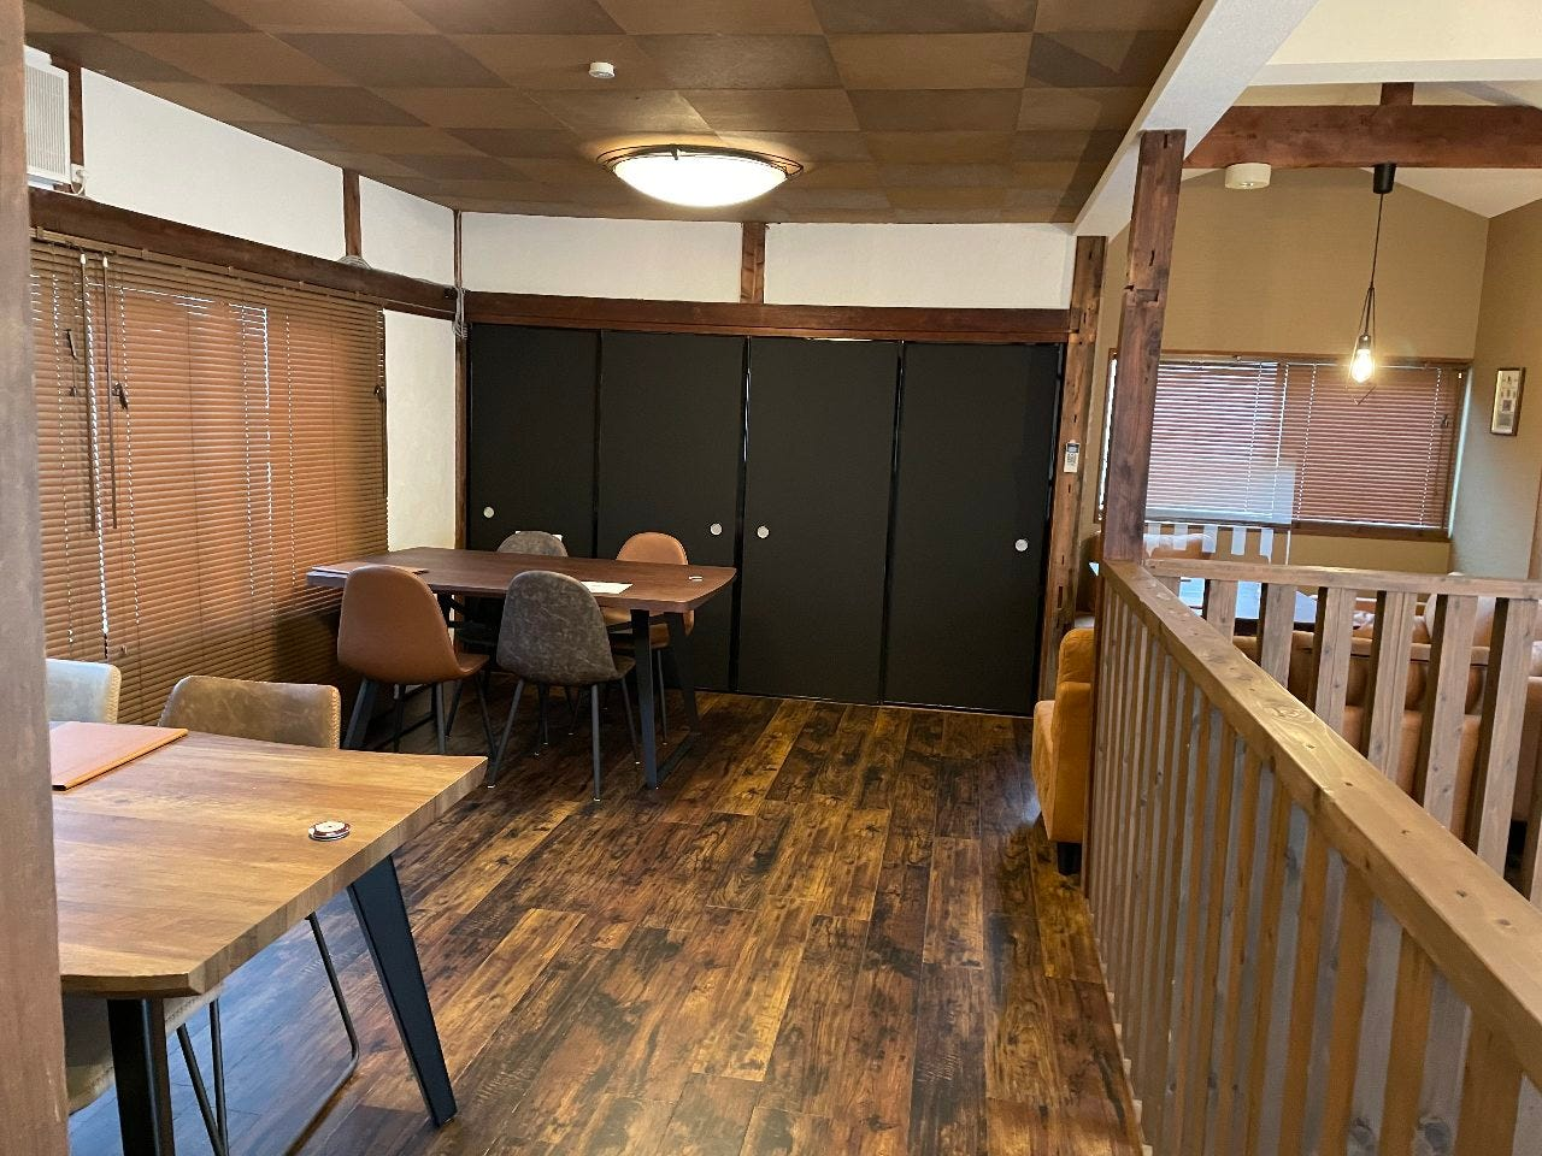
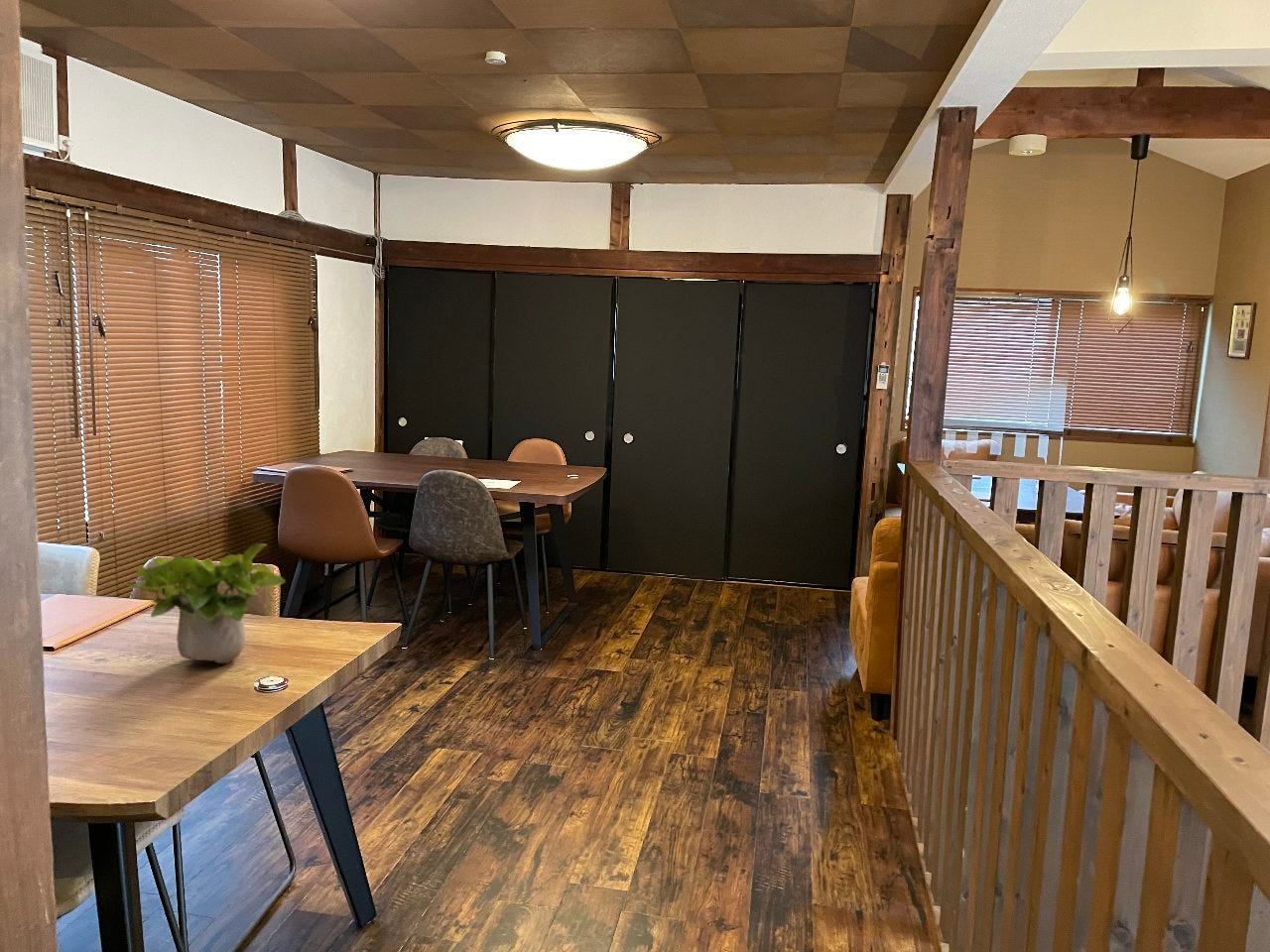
+ potted plant (204, 603)
